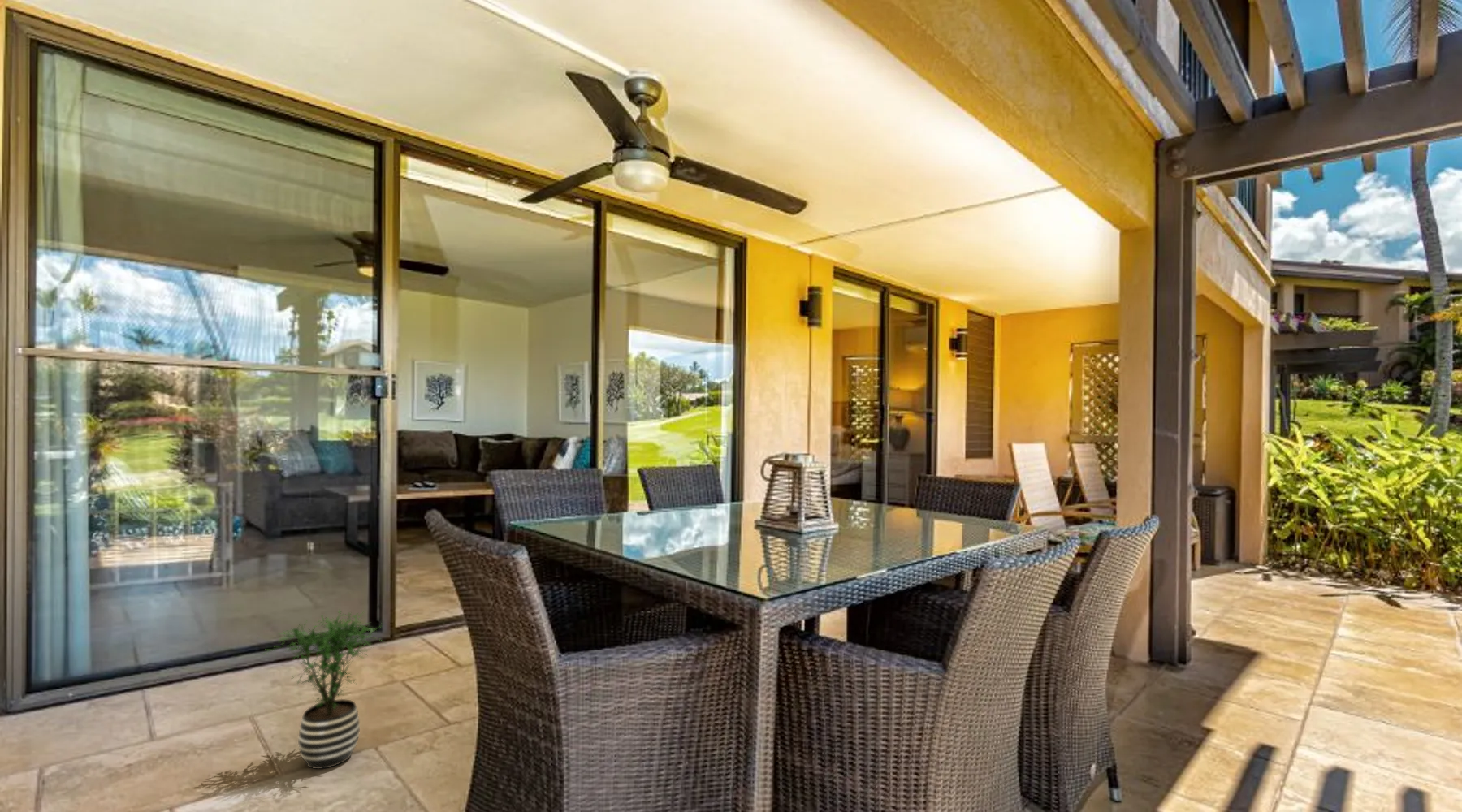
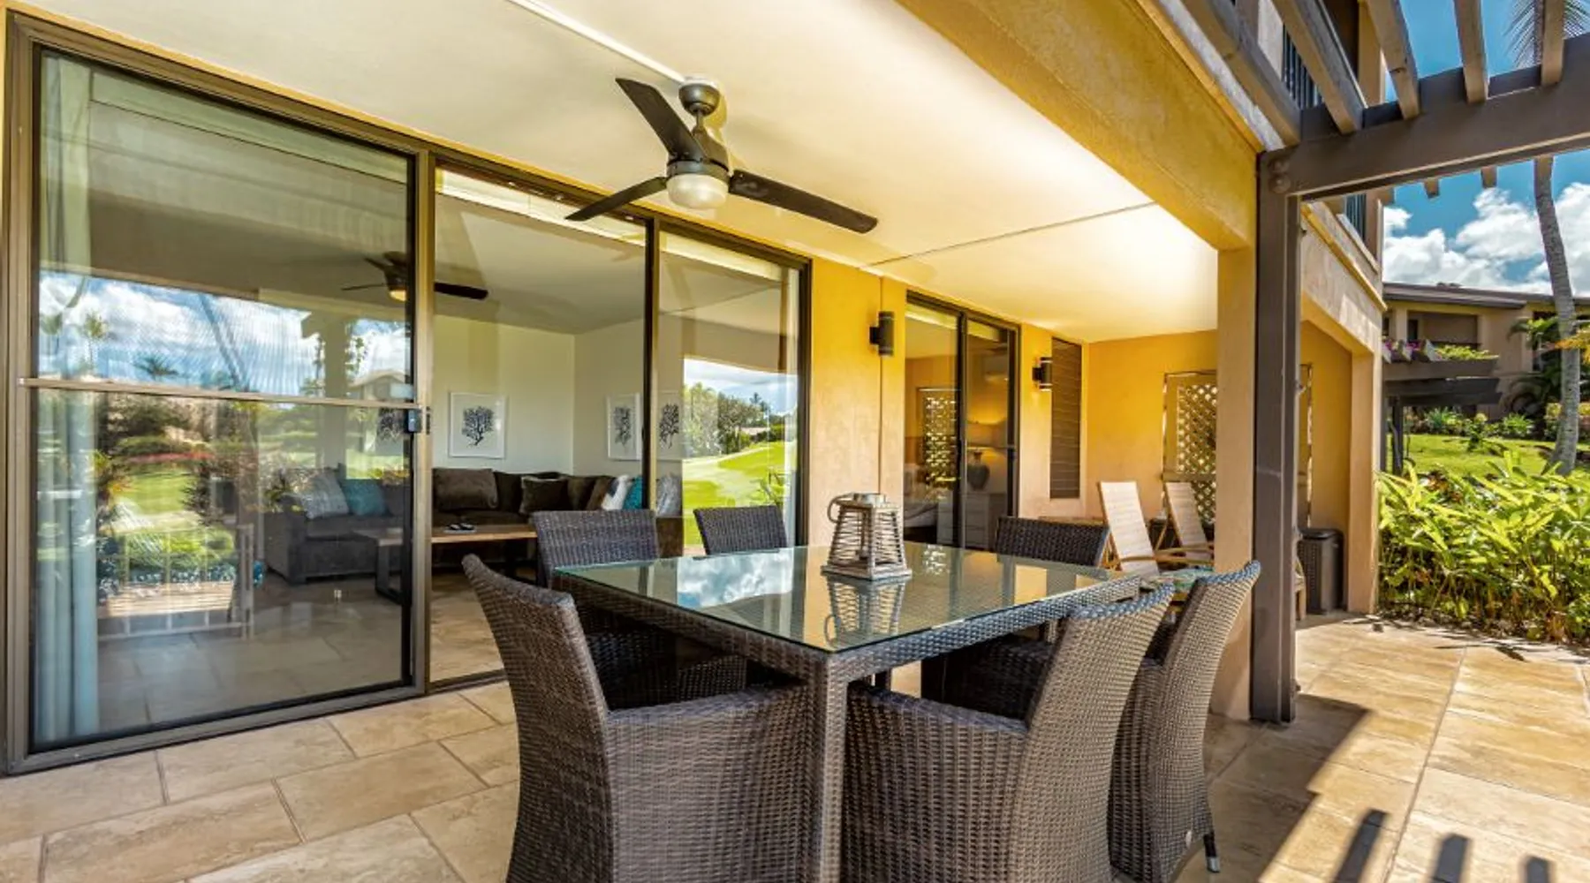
- potted plant (331, 685)
